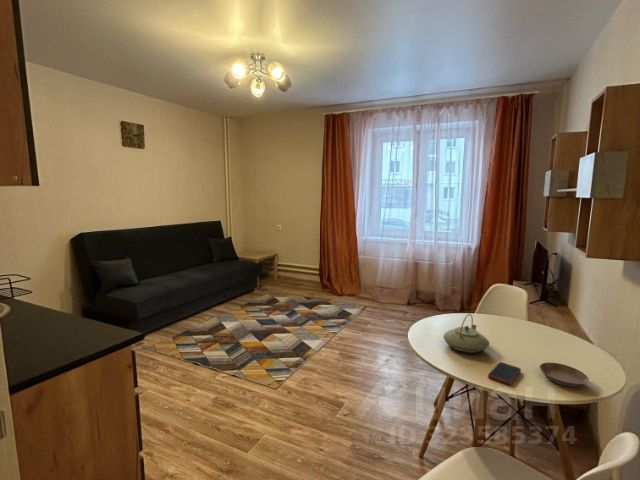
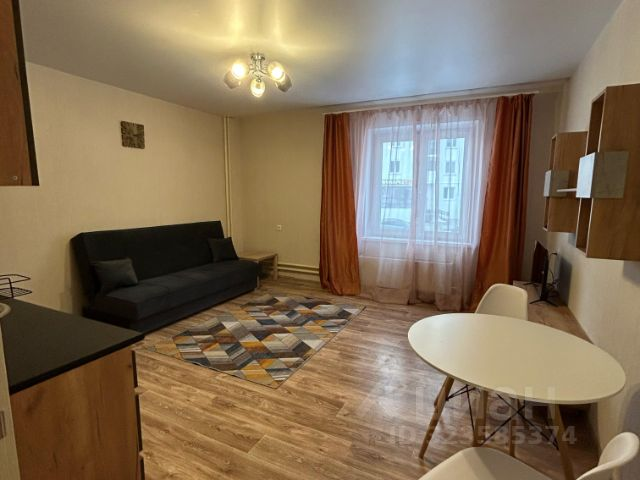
- saucer (562, 375)
- teapot (467, 330)
- cell phone (504, 373)
